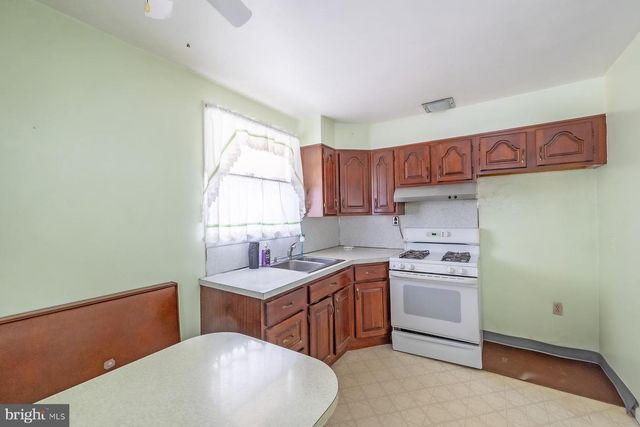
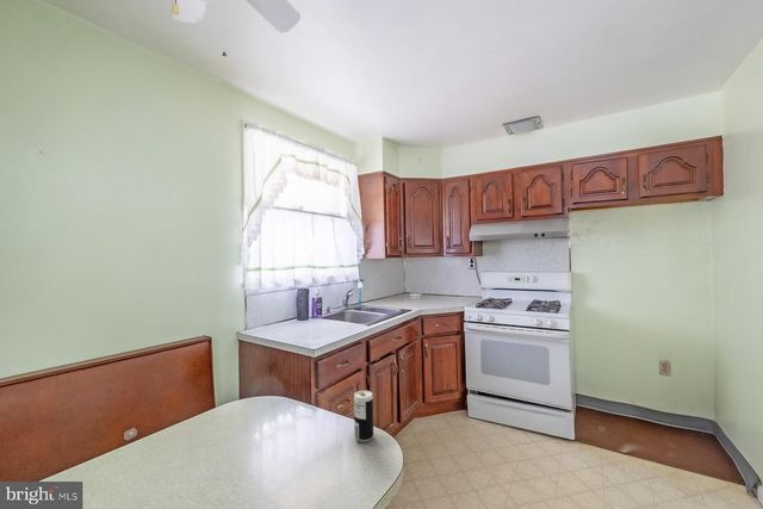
+ beverage can (364, 415)
